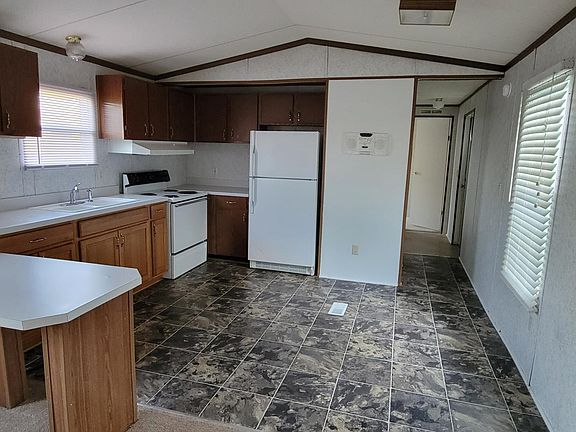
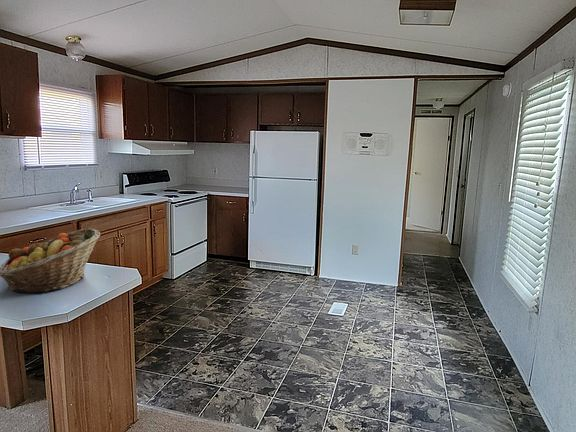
+ fruit basket (52, 257)
